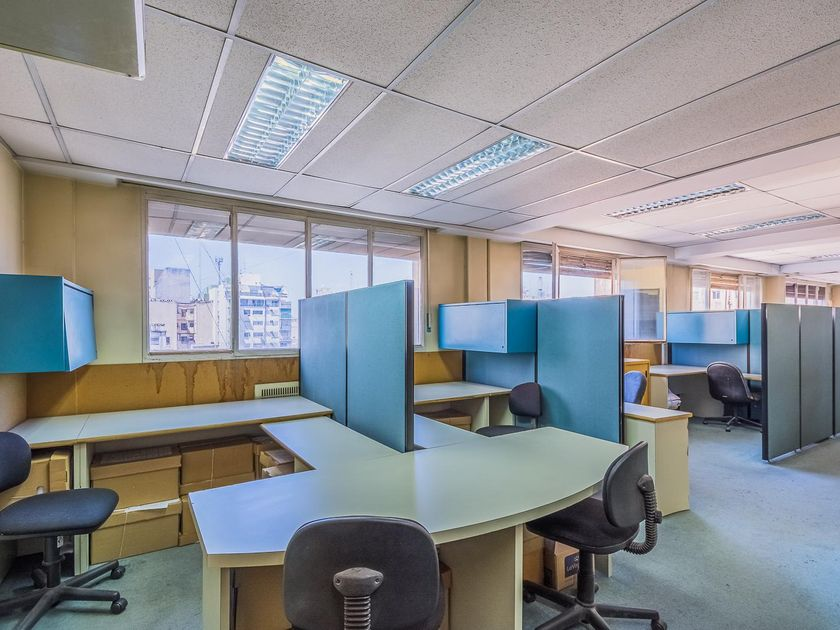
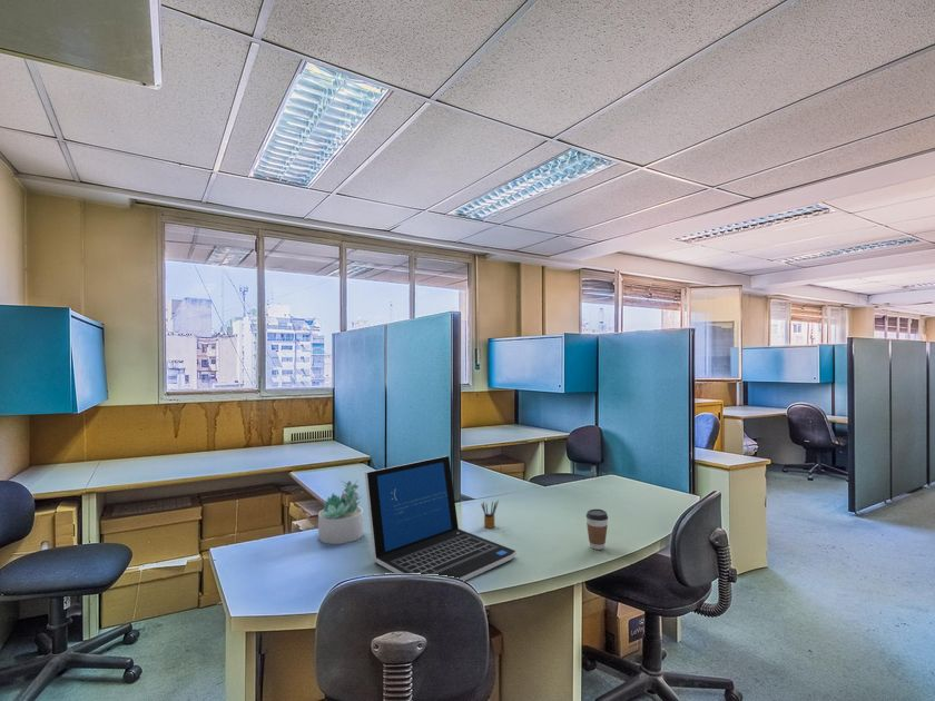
+ pencil box (489, 514)
+ coffee cup (597, 529)
+ laptop (441, 514)
+ succulent plant (339, 507)
